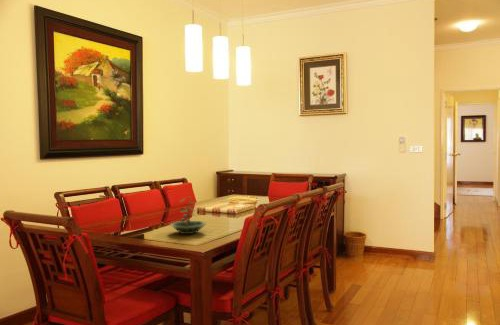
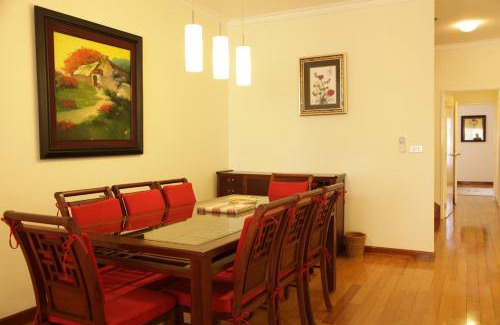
- terrarium (188, 204)
